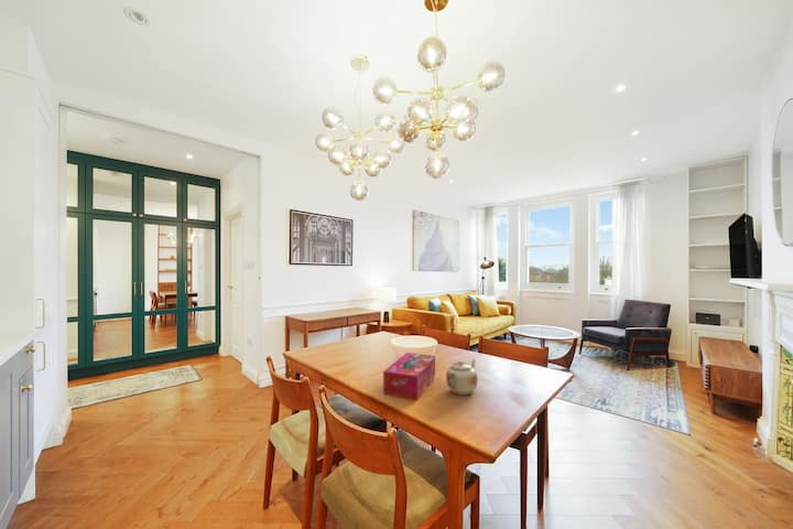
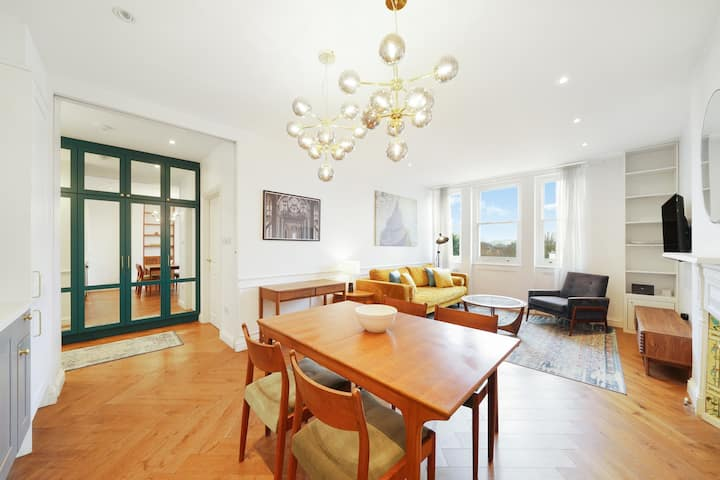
- tissue box (411, 374)
- teapot (461, 375)
